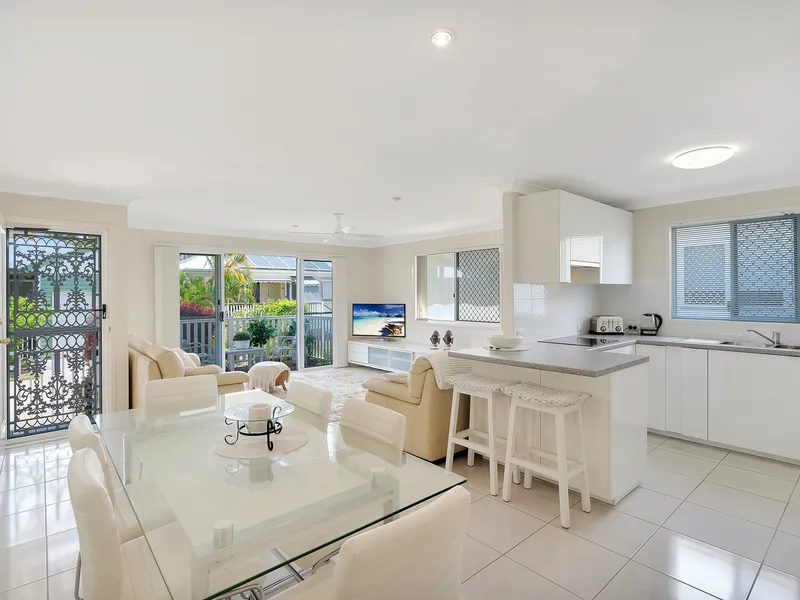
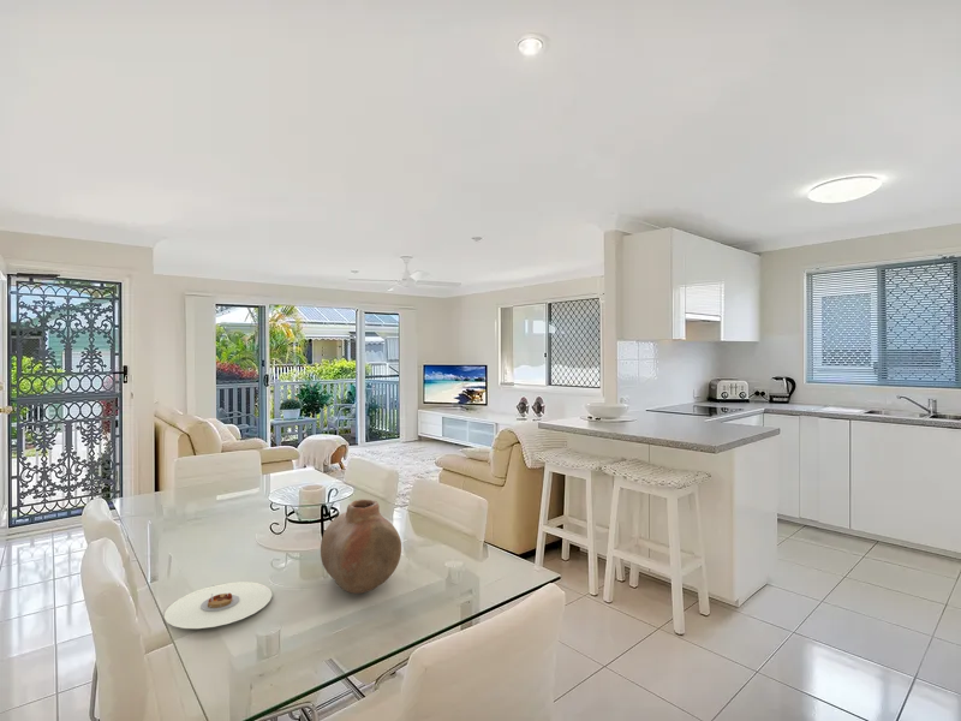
+ plate (220, 598)
+ vase (363, 543)
